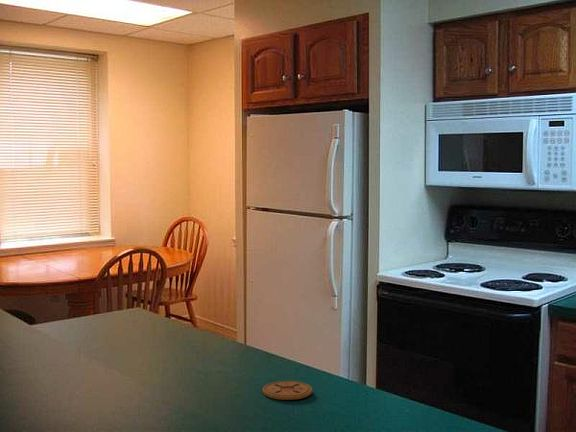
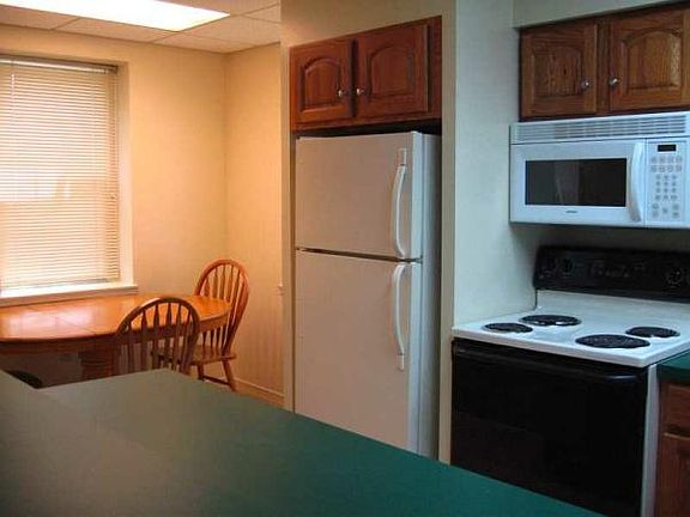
- coaster (287, 390)
